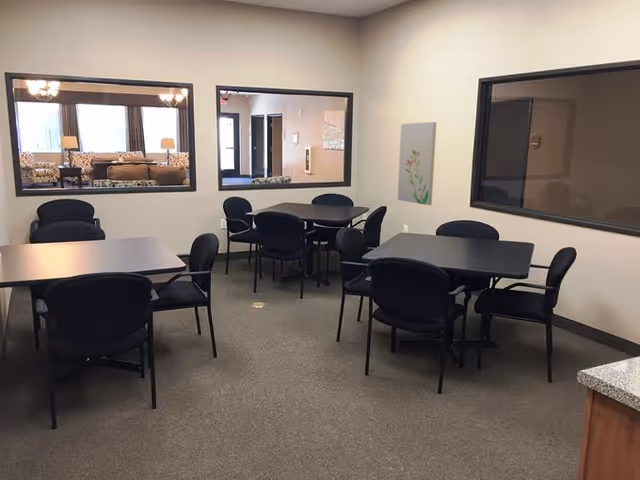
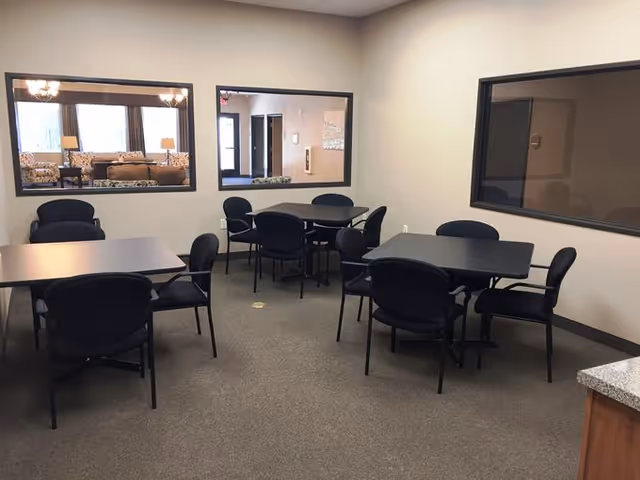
- wall art (415, 163)
